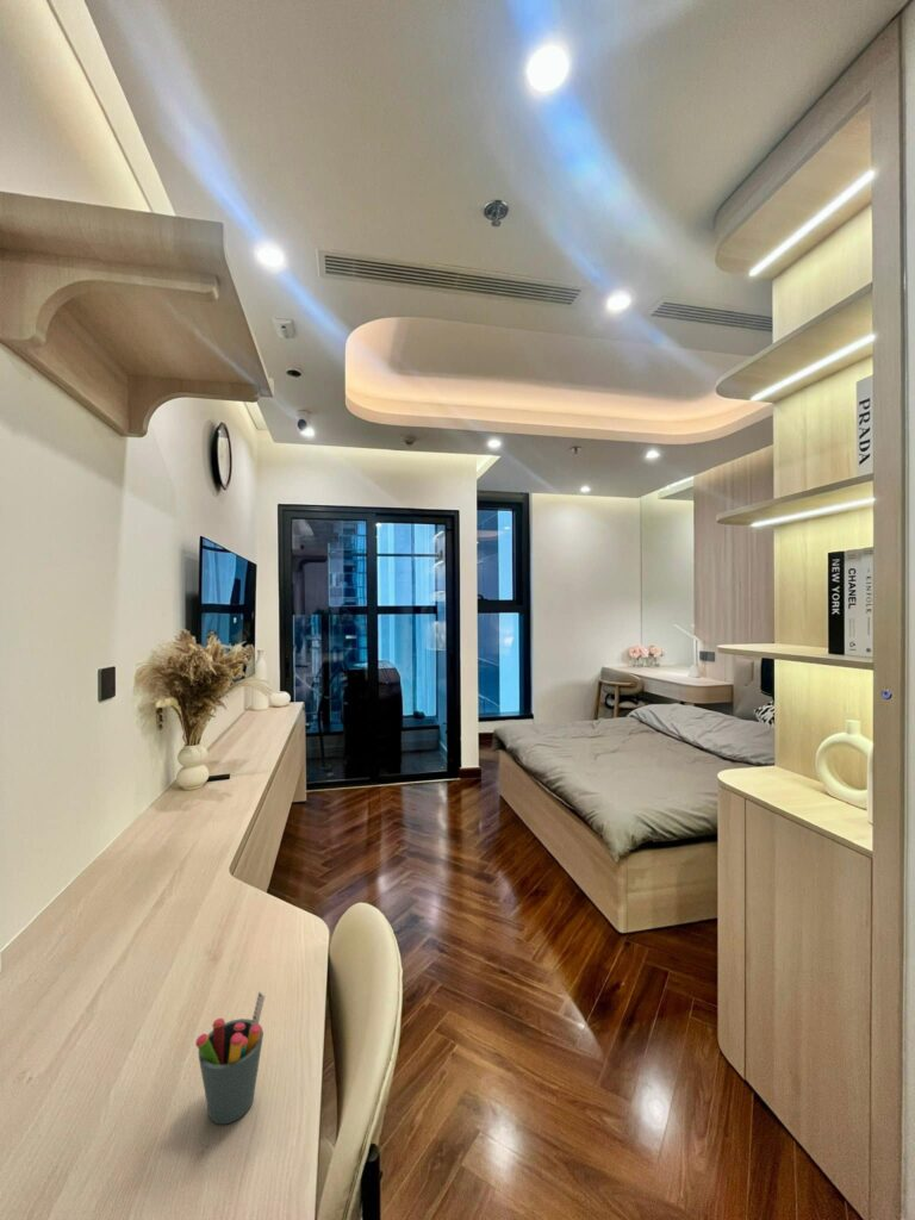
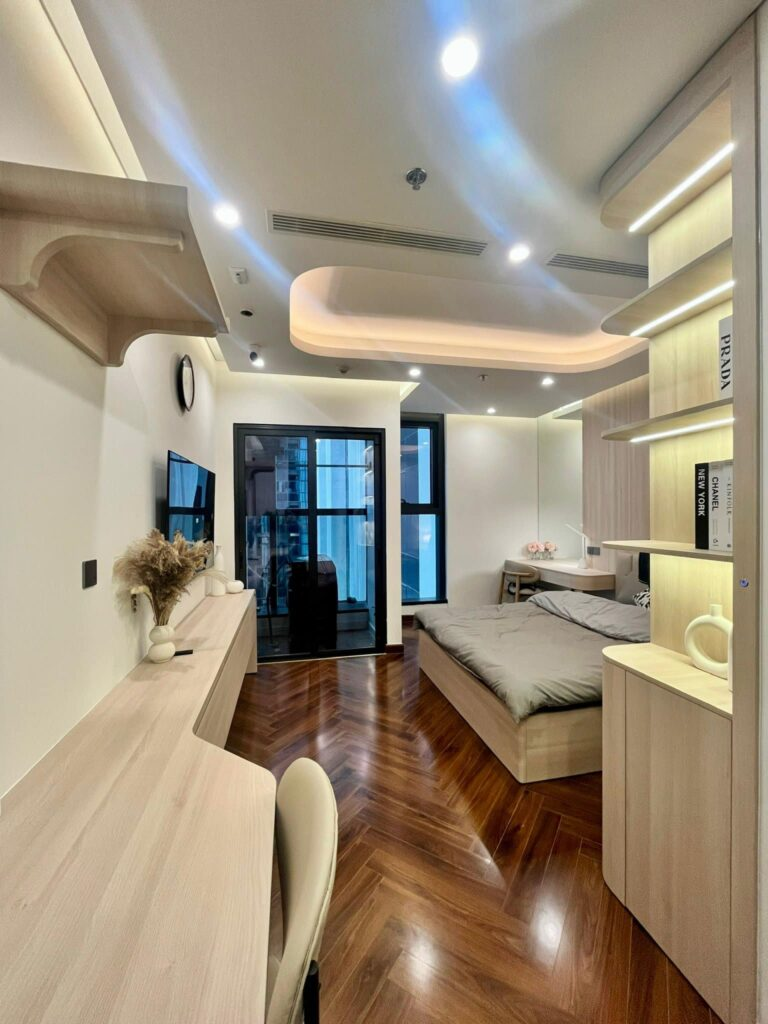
- pen holder (231, 1057)
